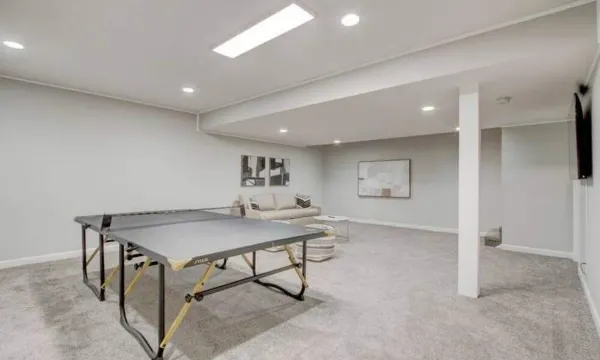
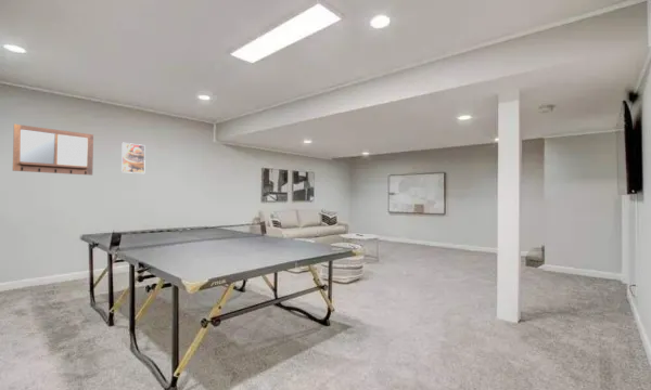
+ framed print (133, 158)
+ writing board (55, 151)
